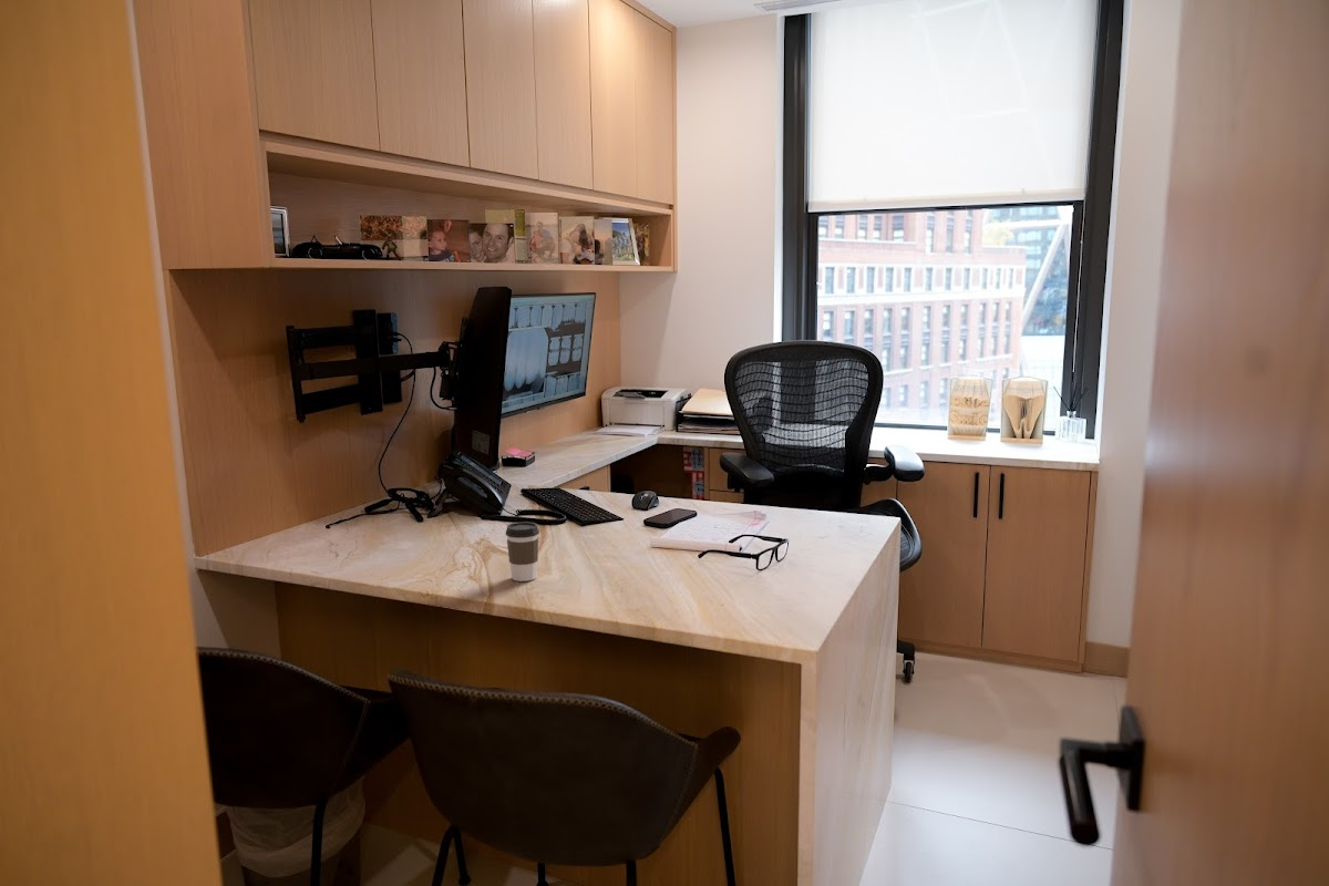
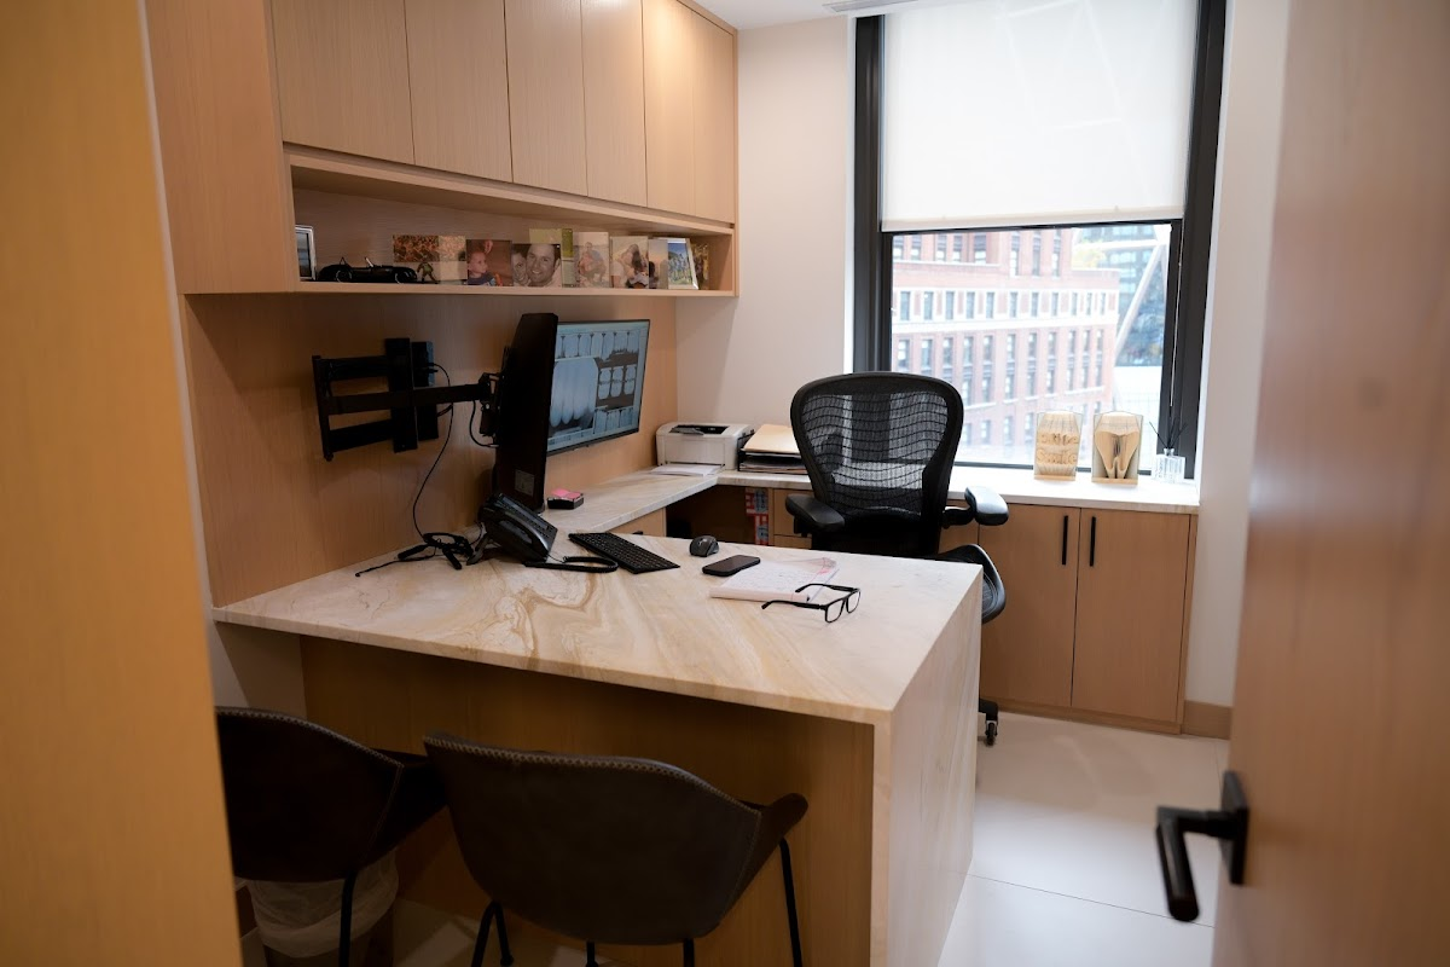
- coffee cup (523, 552)
